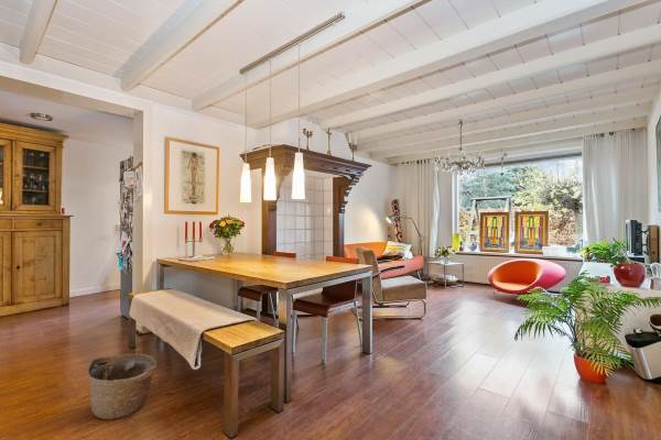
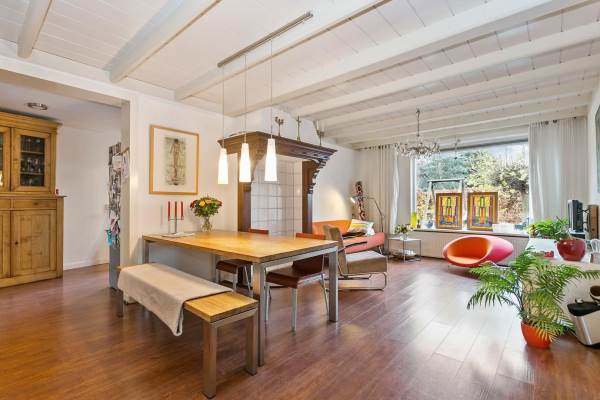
- basket (122, 383)
